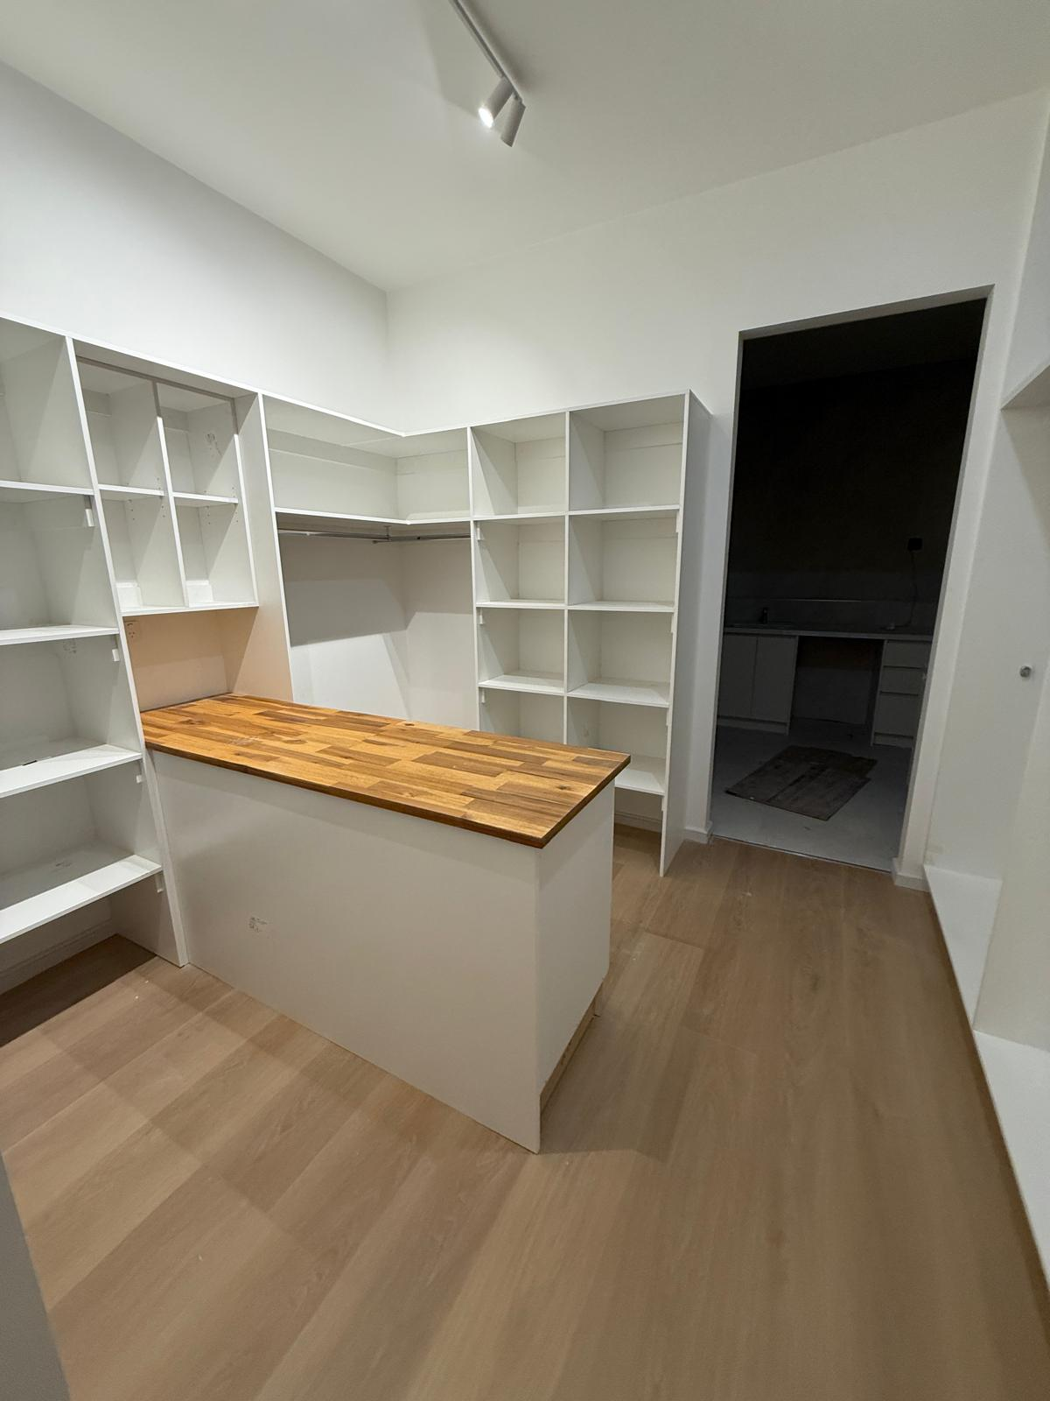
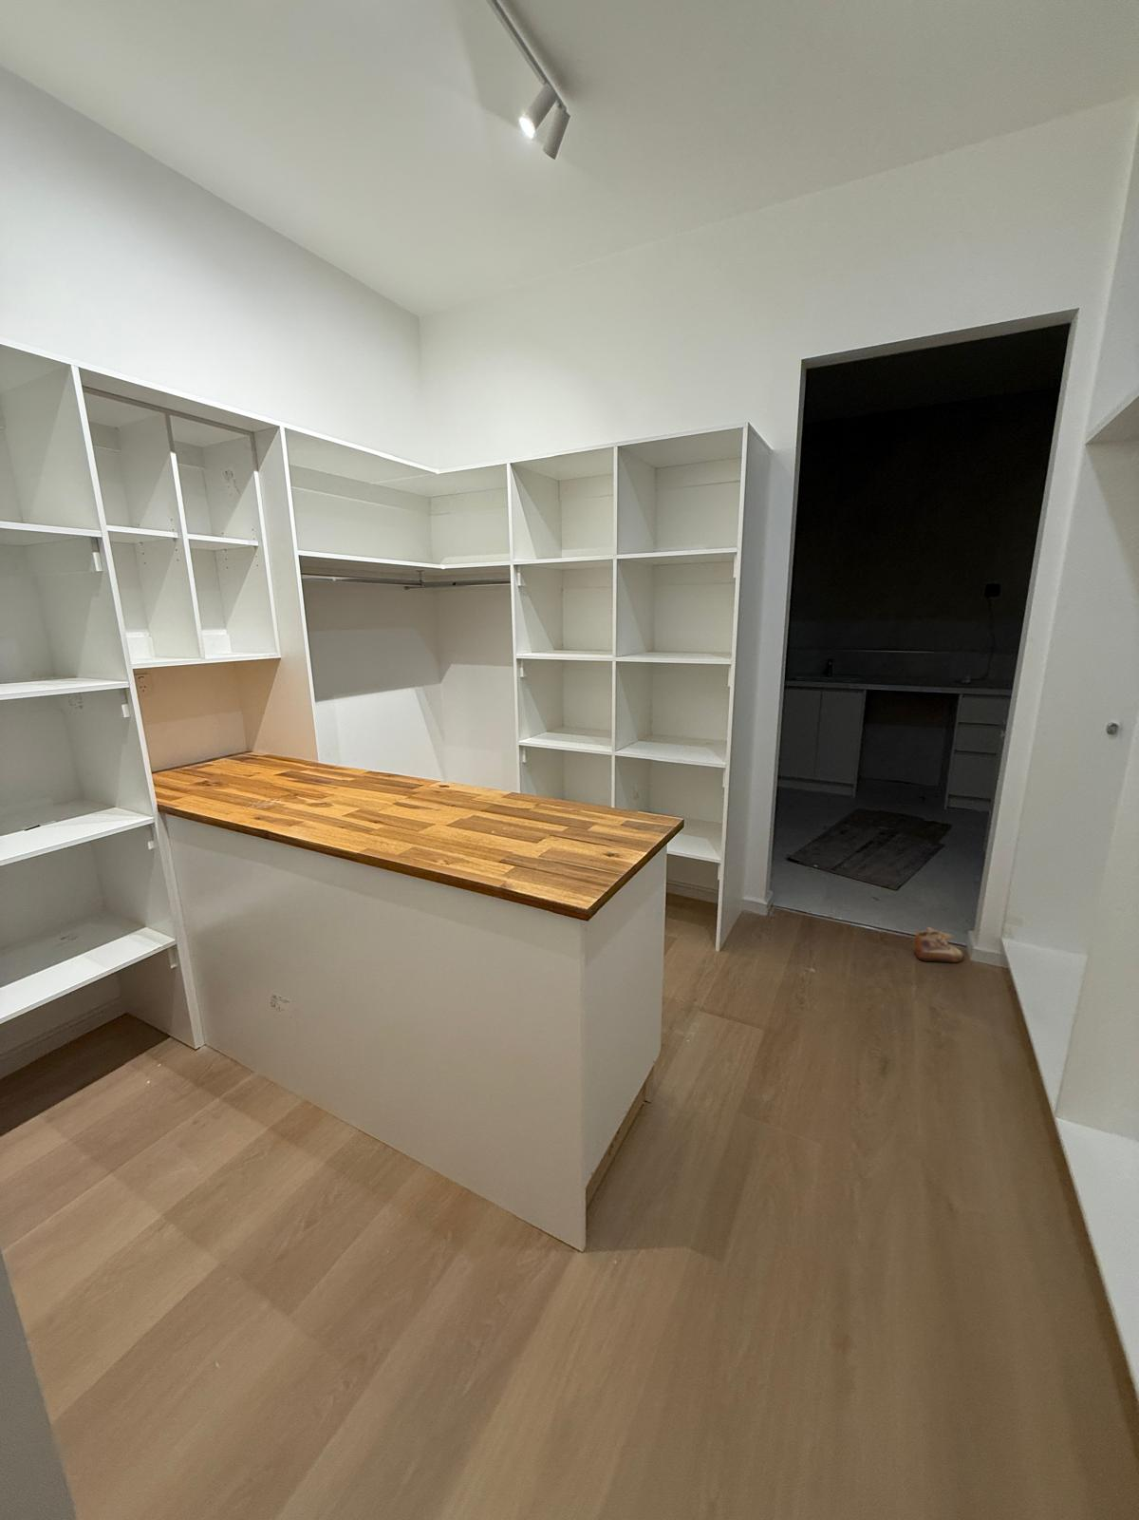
+ shoe (939, 943)
